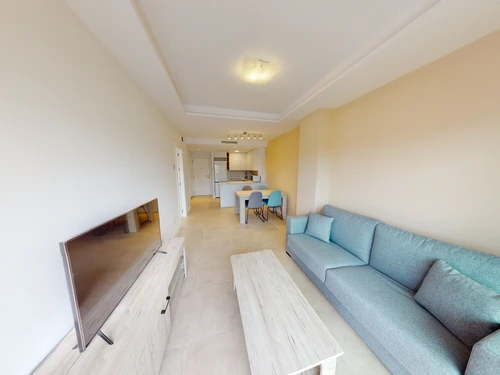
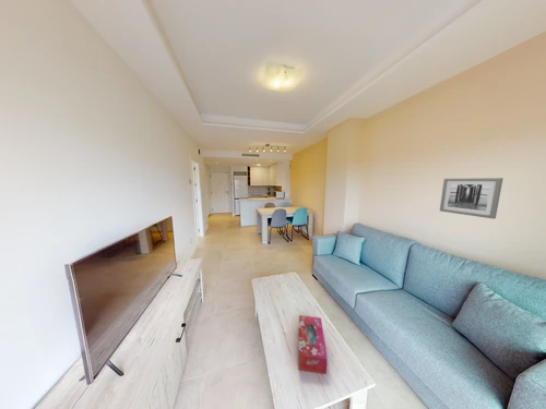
+ wall art (466, 196)
+ tissue box (310, 340)
